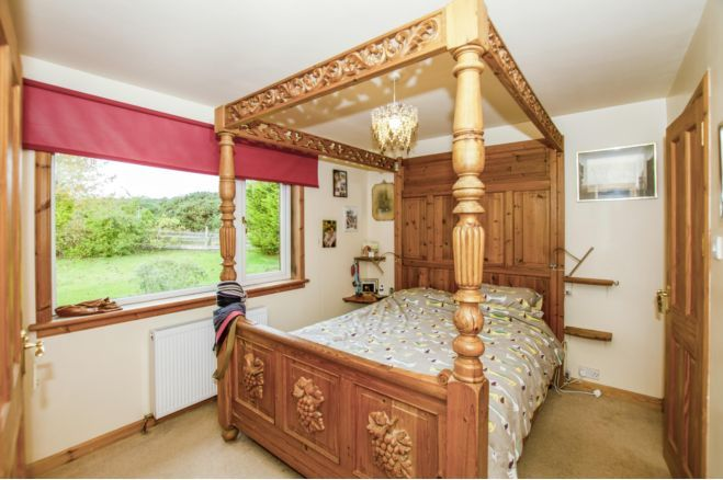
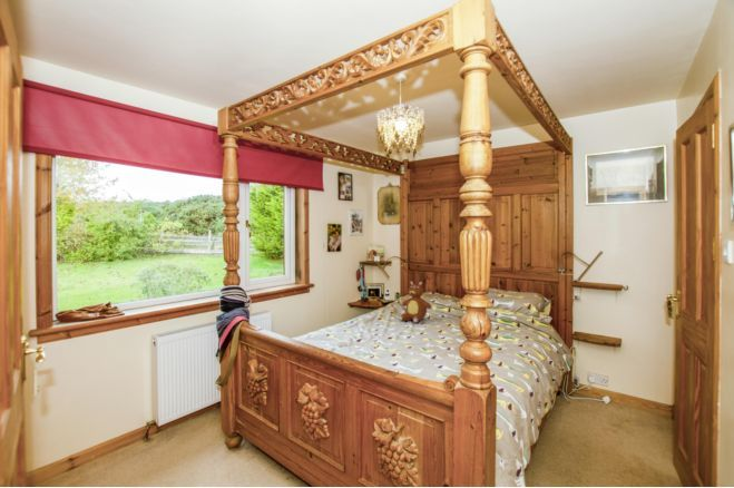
+ teddy bear (413, 301)
